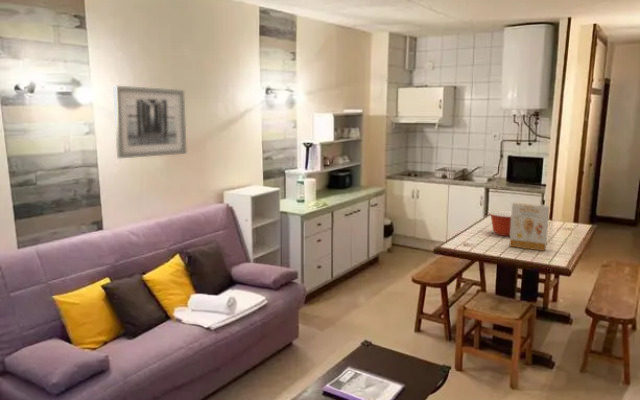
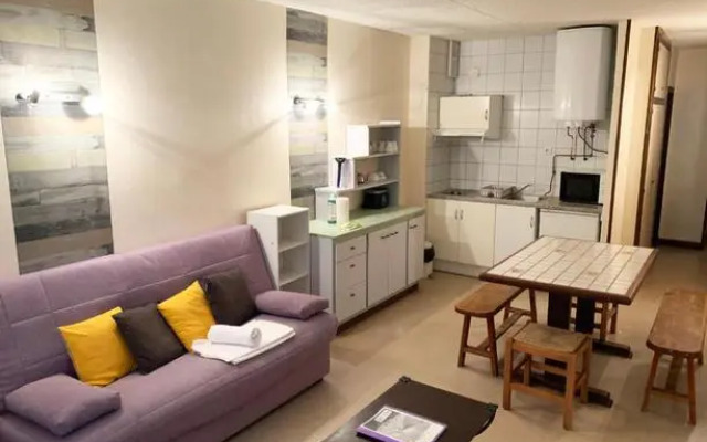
- mixing bowl (505, 223)
- wall art (152, 122)
- cereal box (529, 226)
